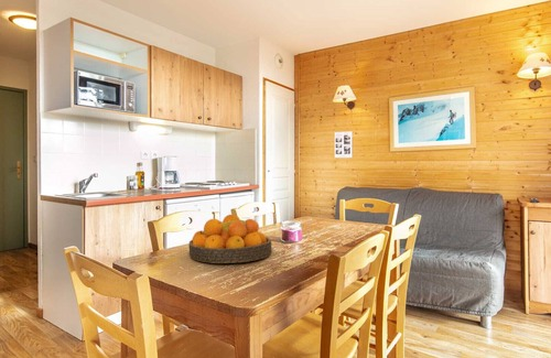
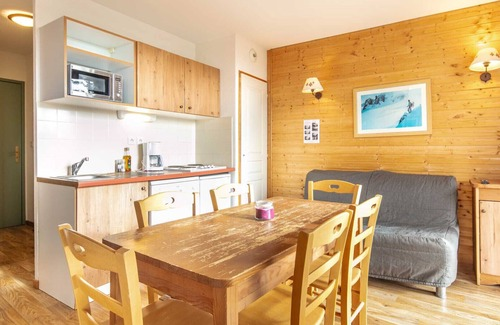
- fruit bowl (230, 235)
